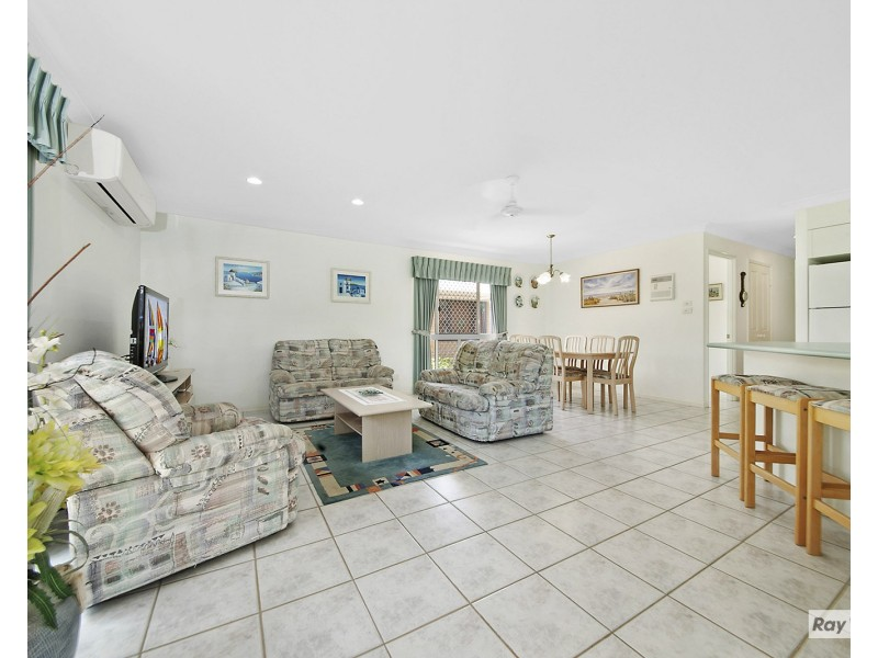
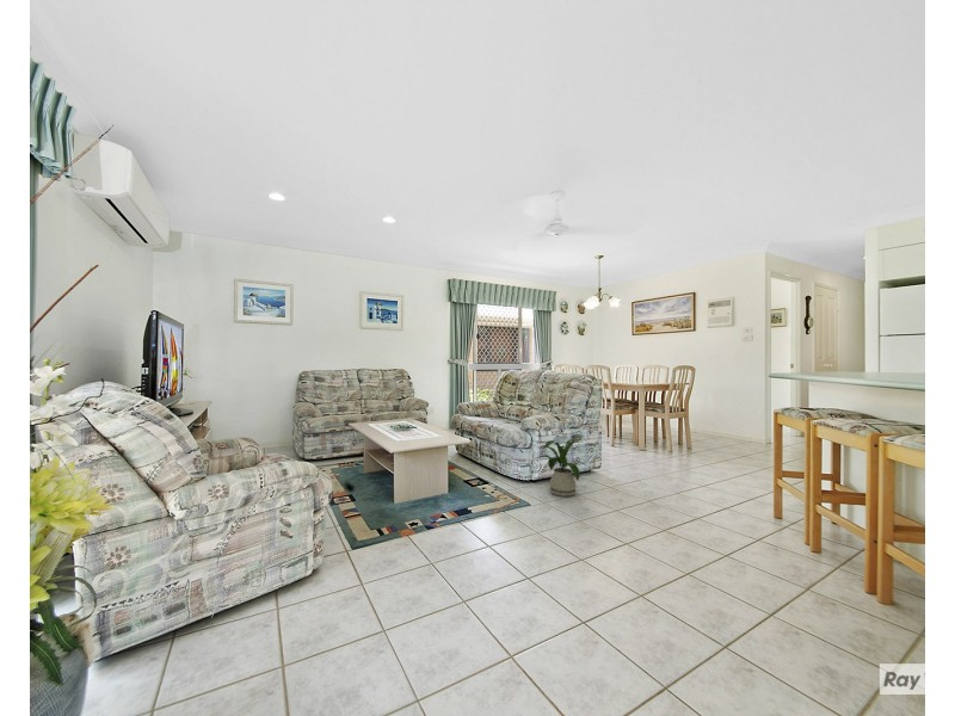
+ house plant (560, 461)
